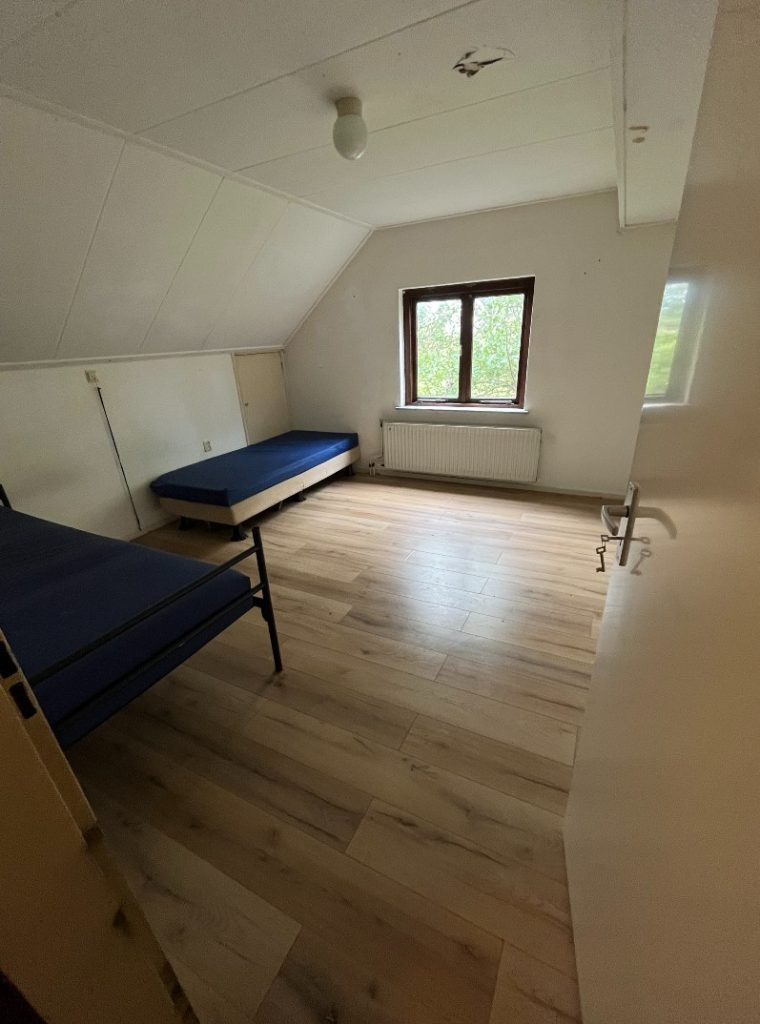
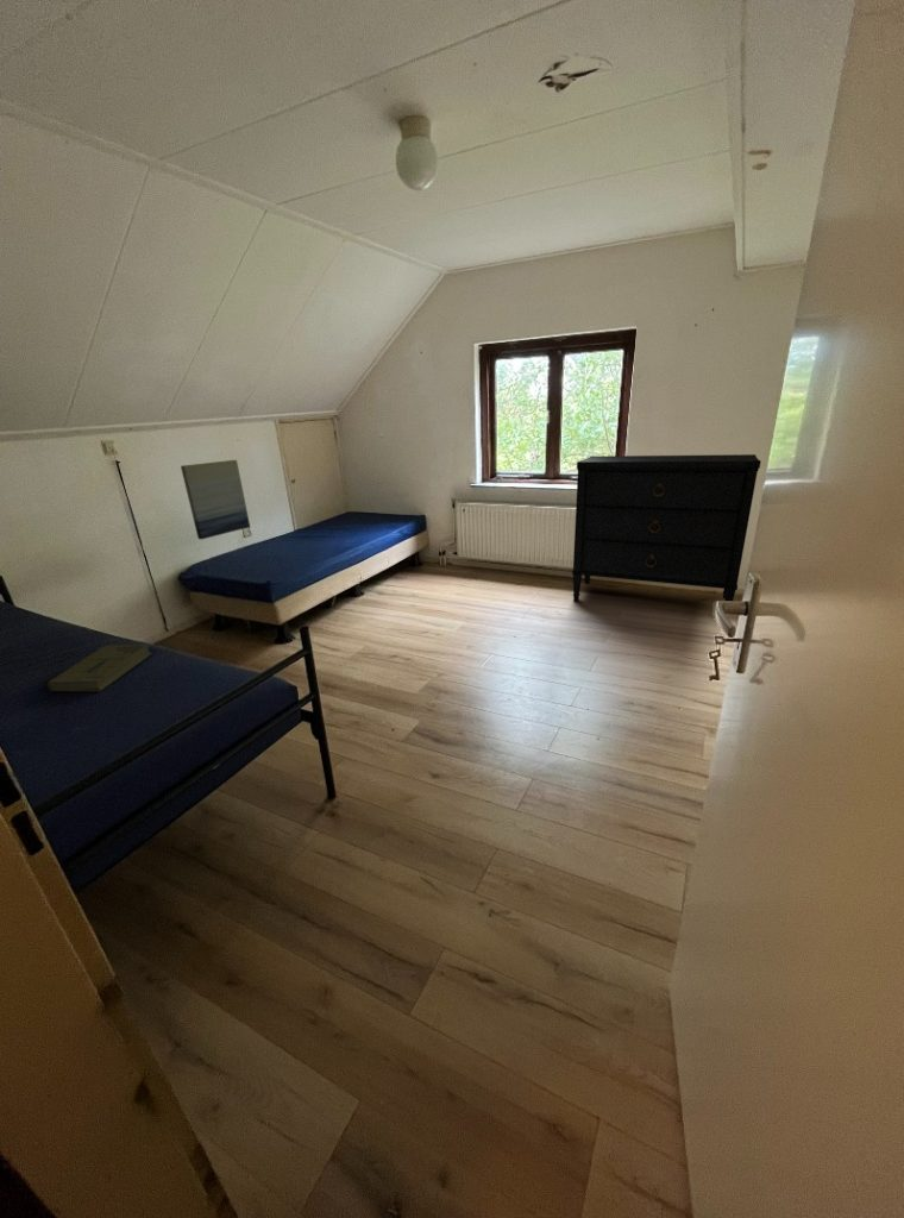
+ wall art (218, 498)
+ dresser (657, 532)
+ book (102, 666)
